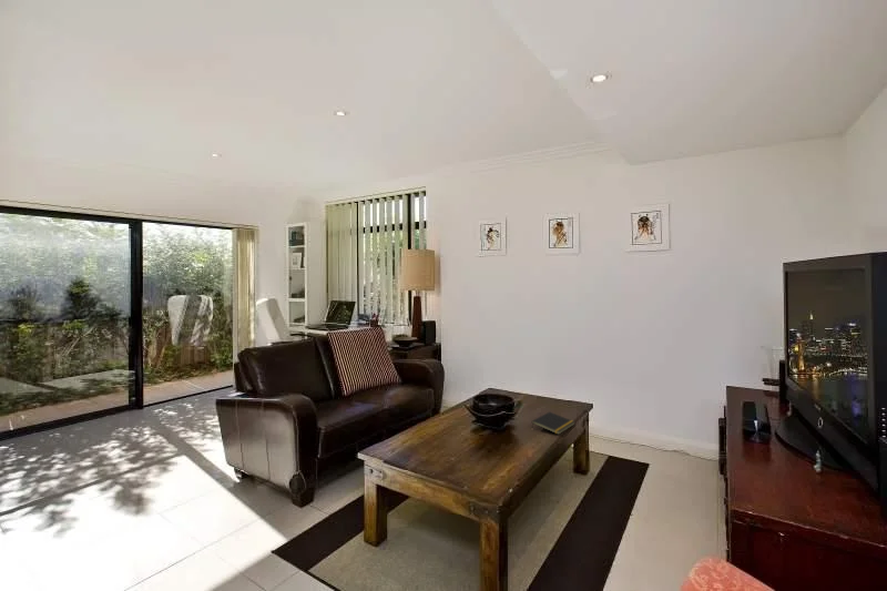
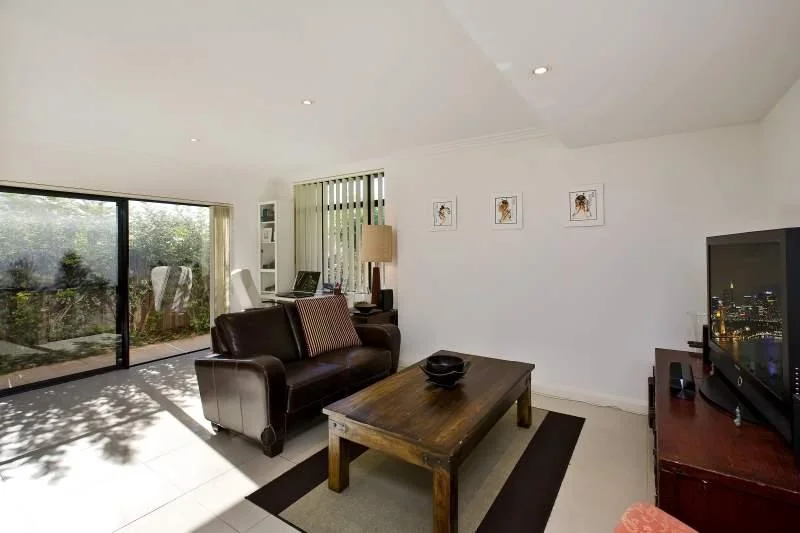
- notepad (553, 421)
